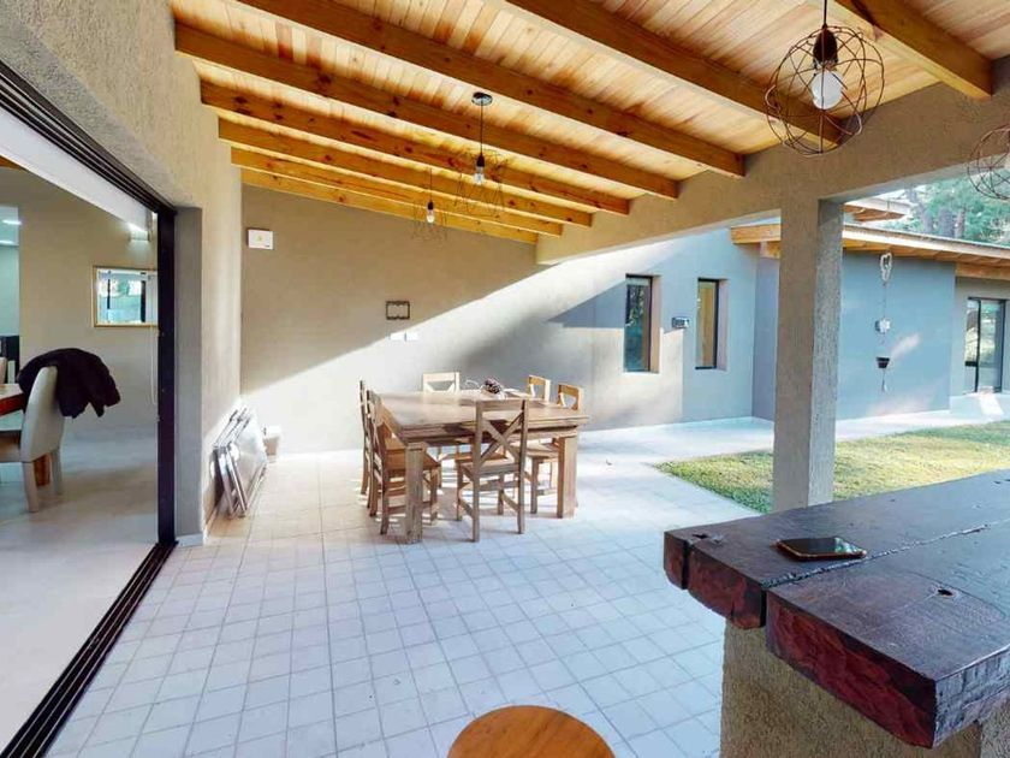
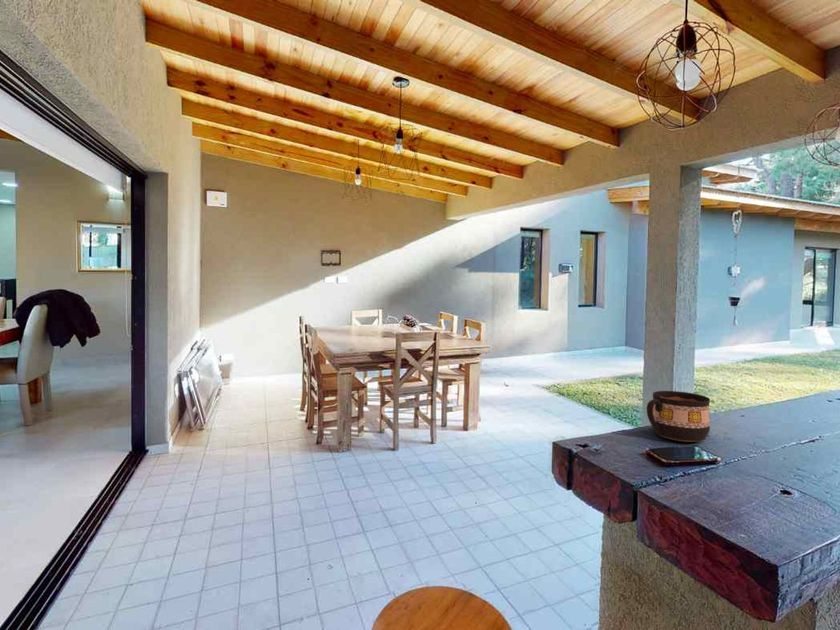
+ cup (676, 415)
